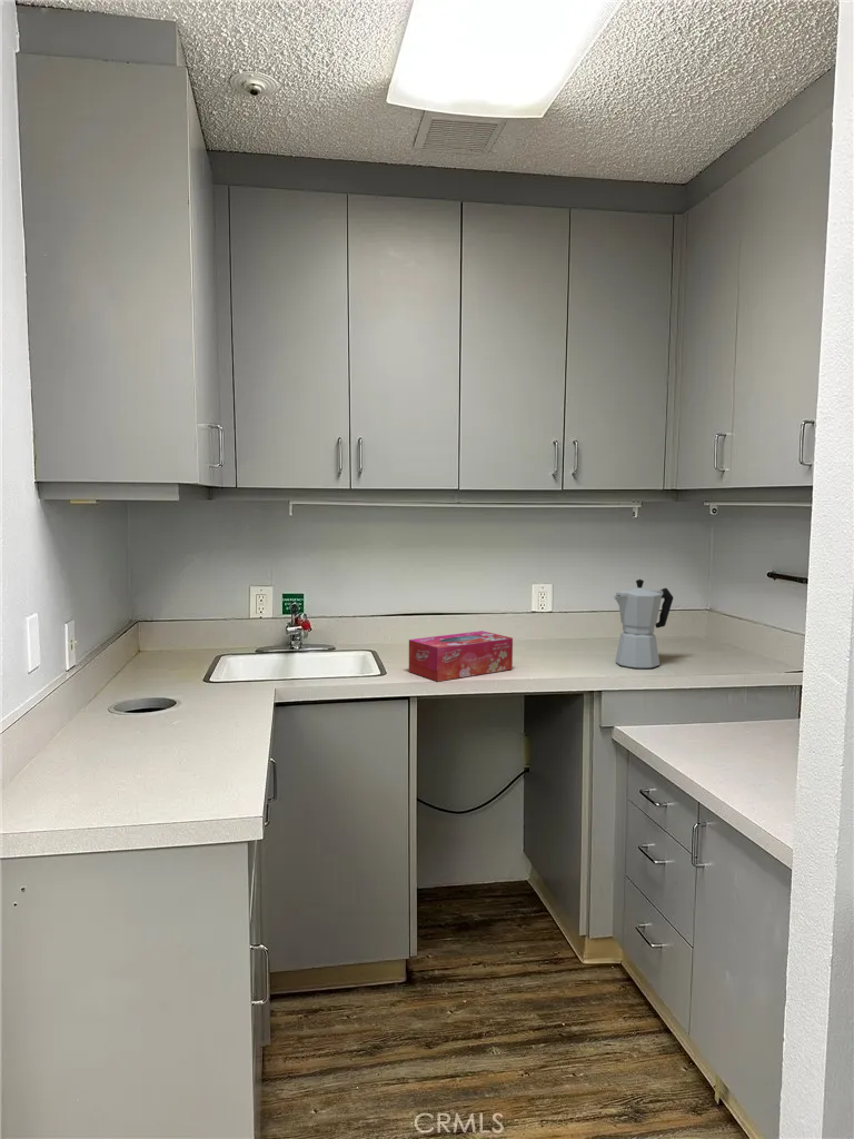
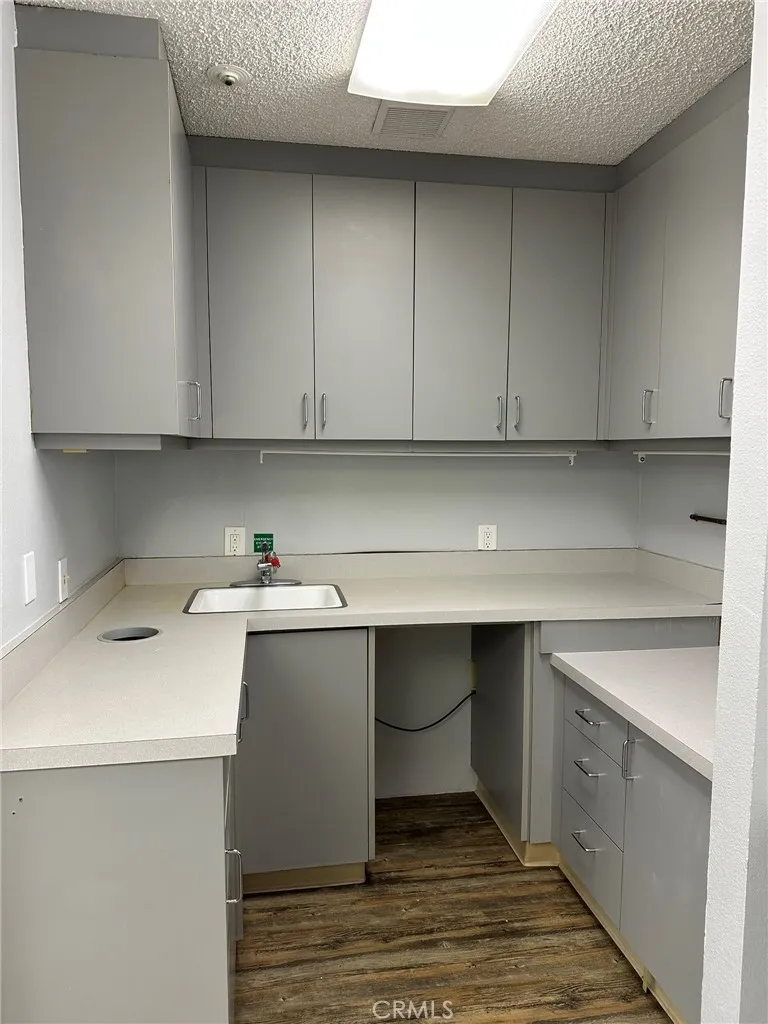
- tissue box (460, 654)
- moka pot (642, 621)
